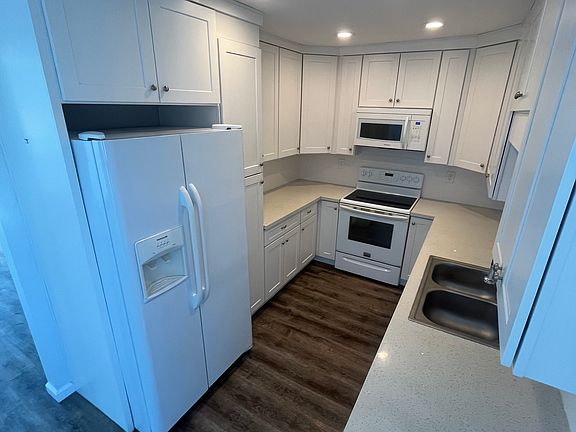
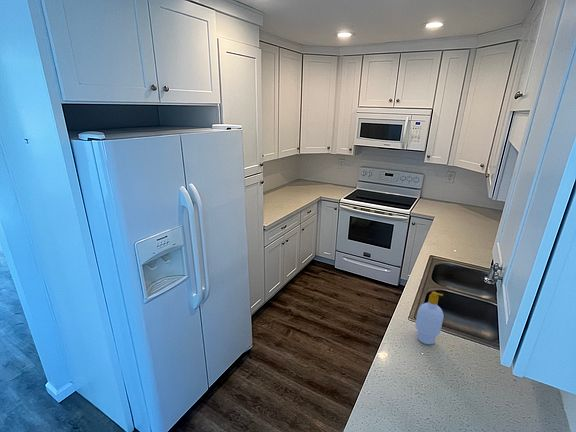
+ soap bottle (430, 316)
